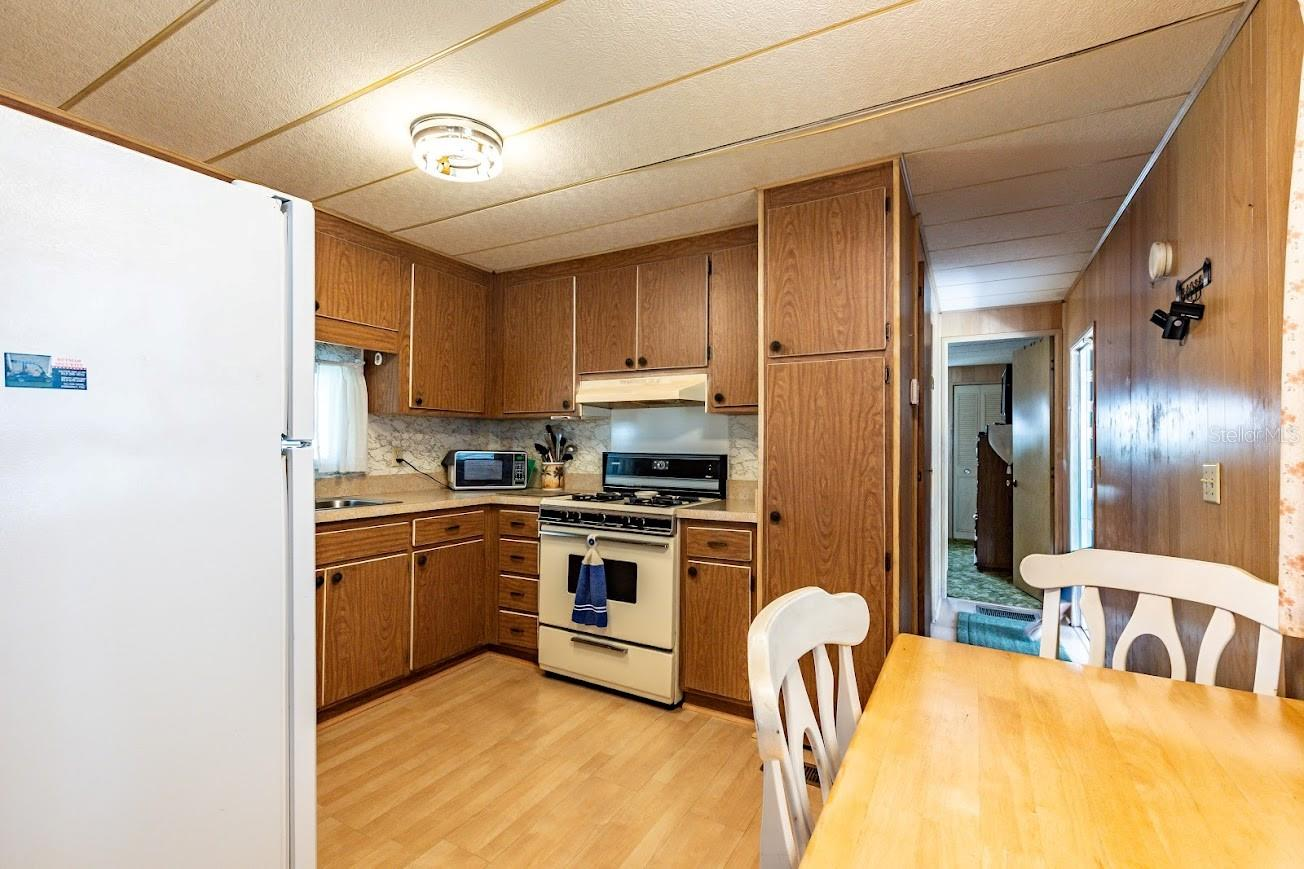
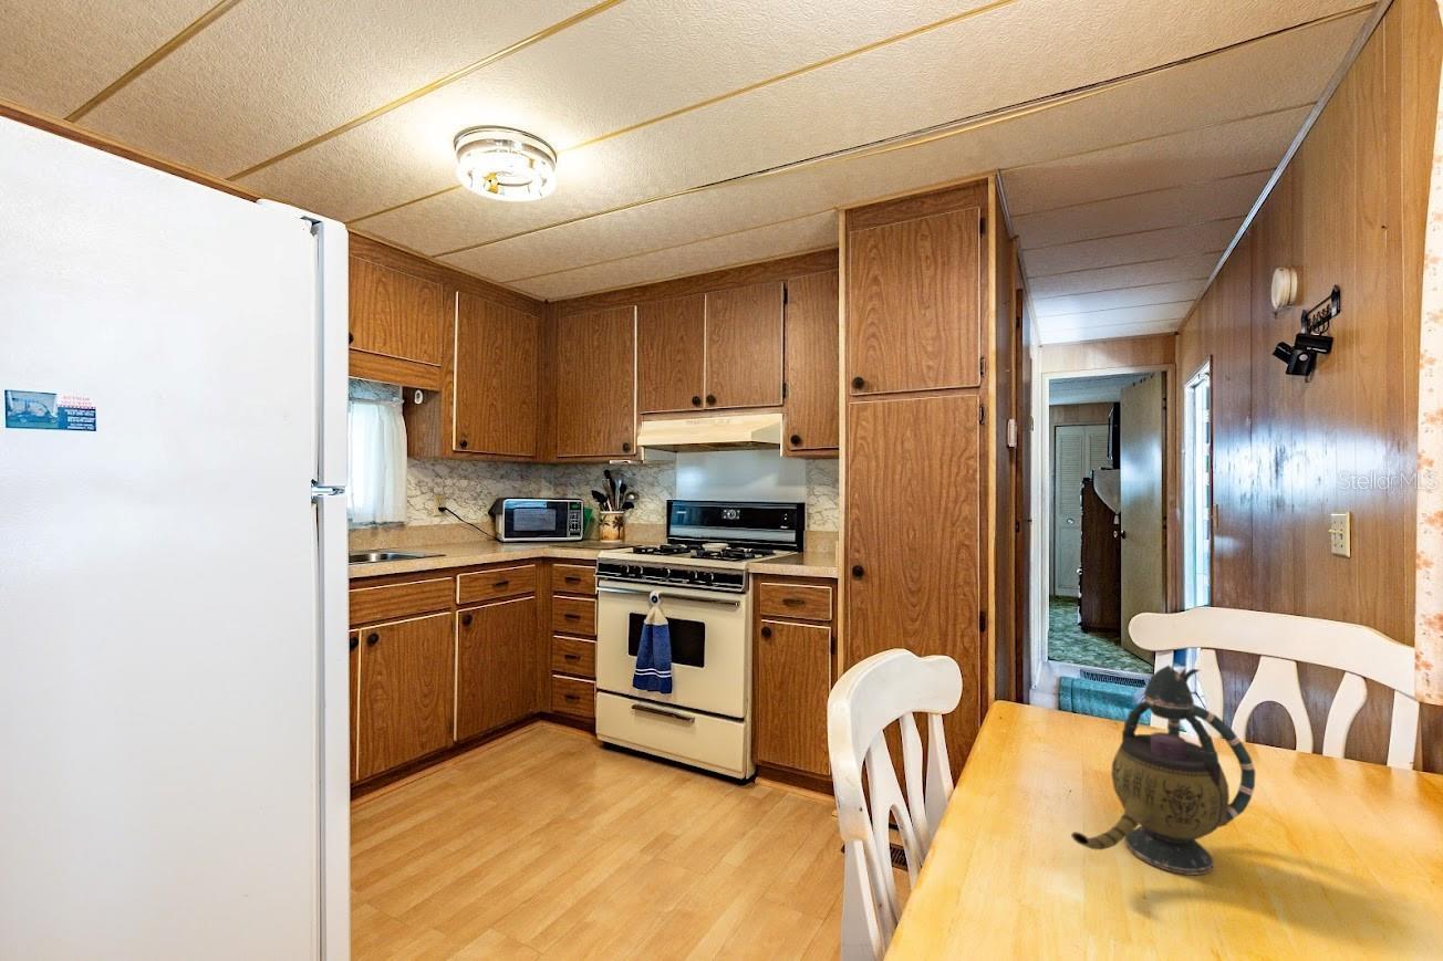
+ teapot (1149, 763)
